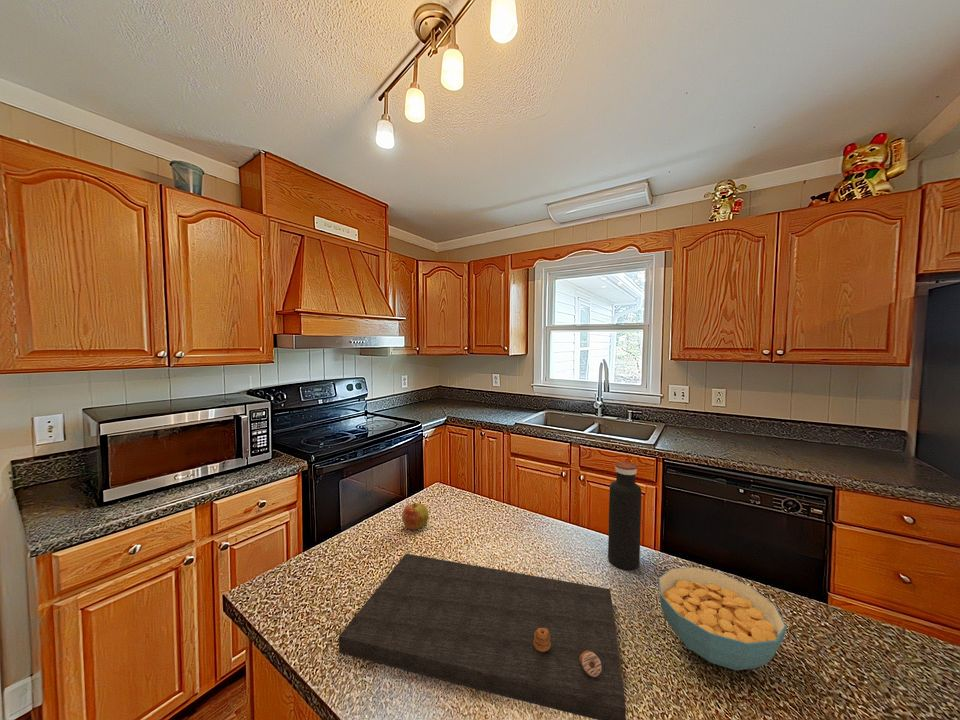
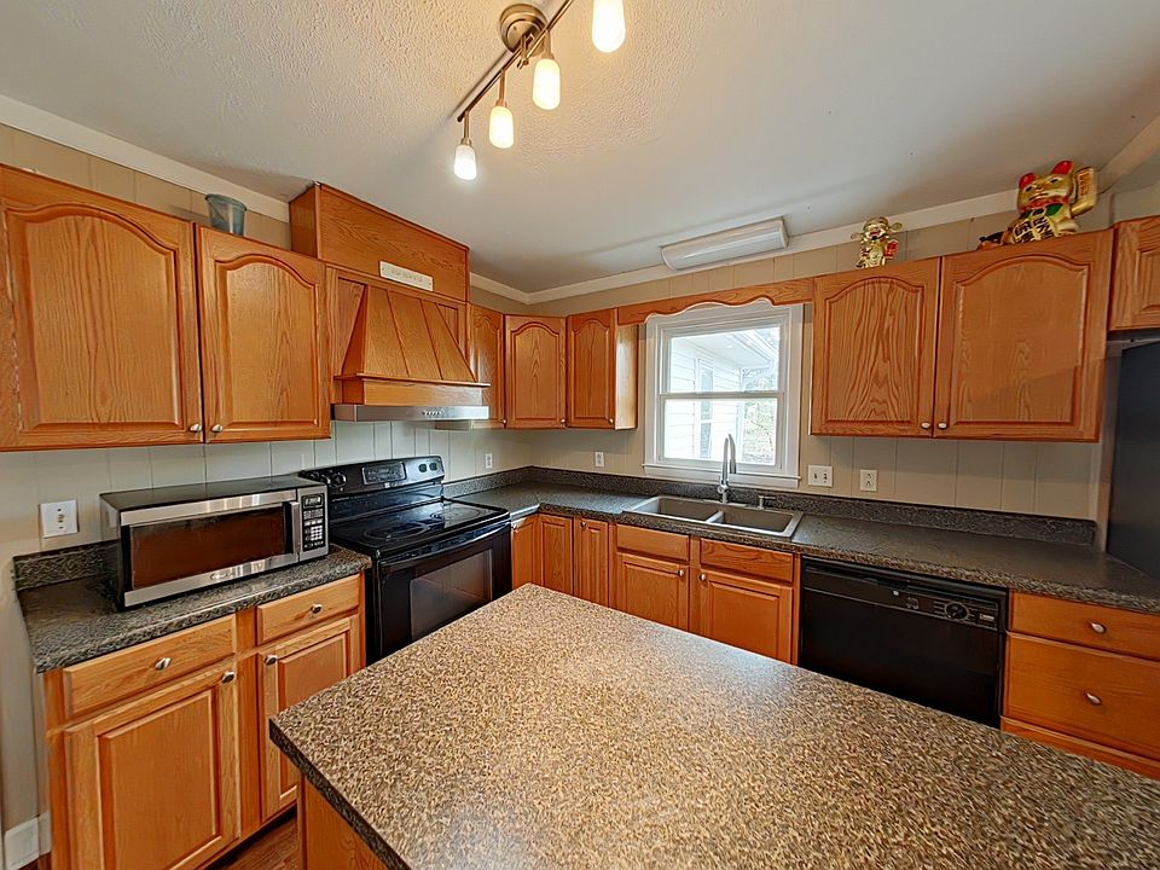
- cutting board (486, 610)
- cereal bowl (715, 625)
- apple (415, 514)
- water bottle (624, 513)
